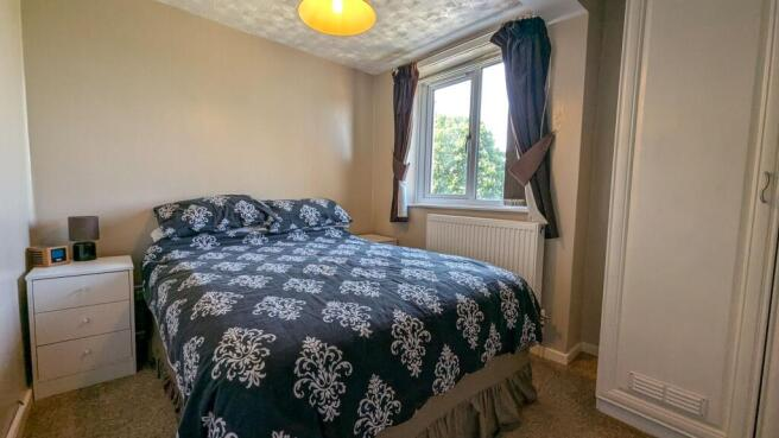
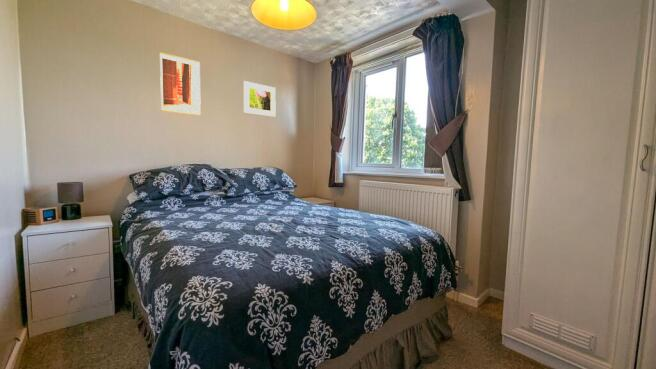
+ wall art (181, 85)
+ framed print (260, 99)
